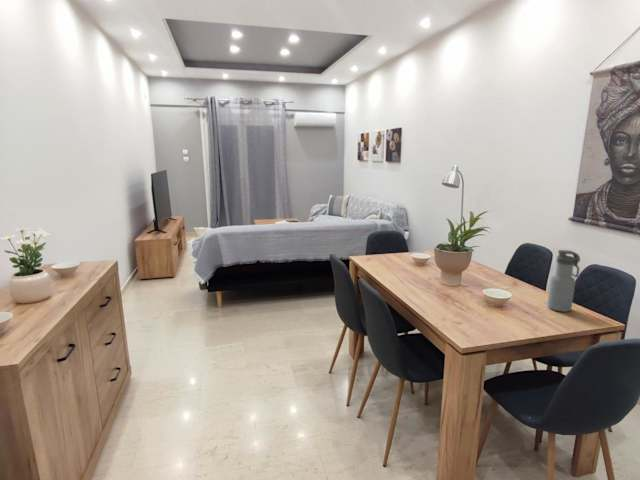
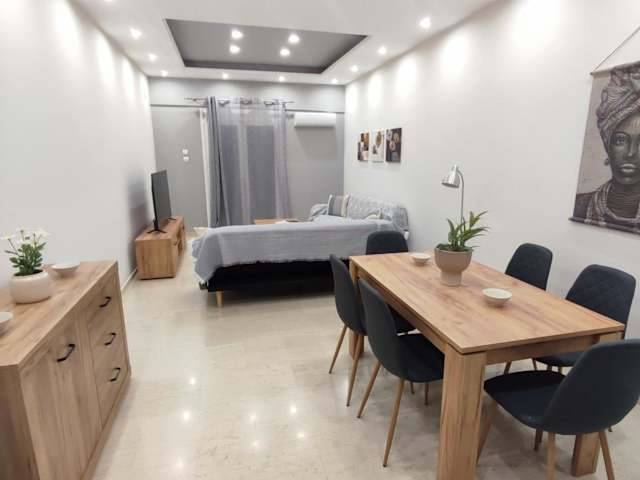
- water bottle (563, 280)
